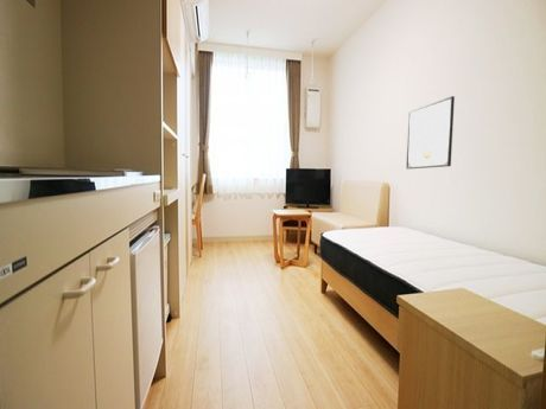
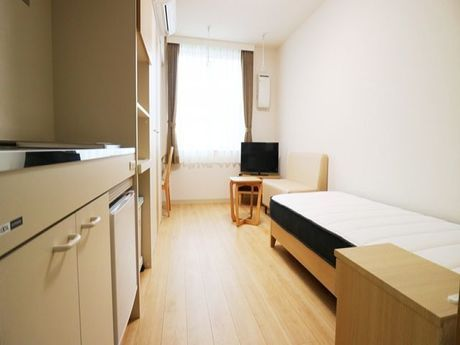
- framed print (427, 136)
